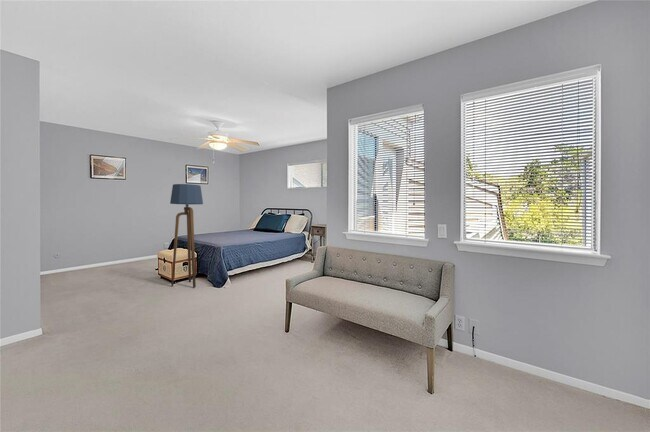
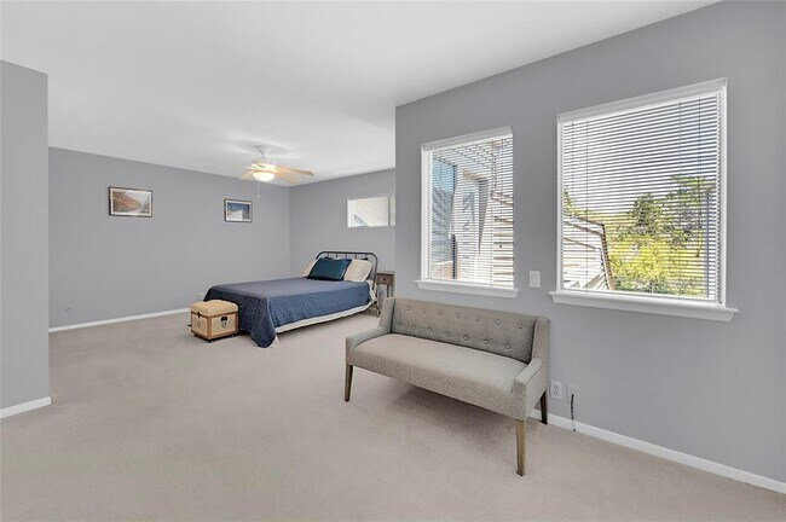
- floor lamp (187, 235)
